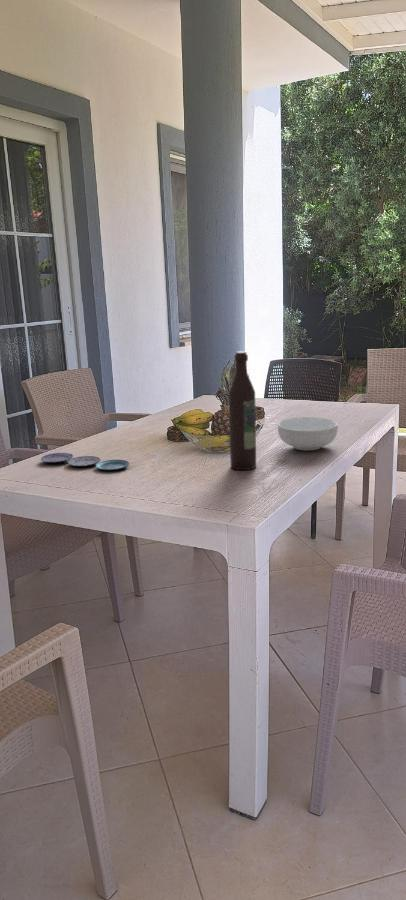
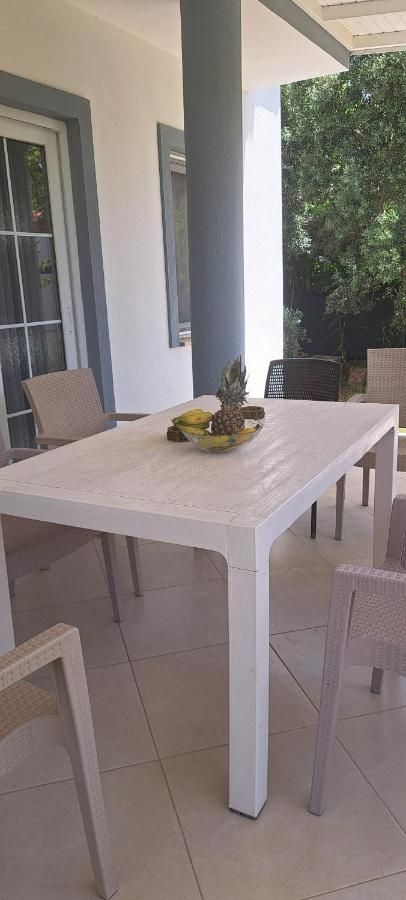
- cereal bowl (307, 435)
- plate (84, 462)
- wine bottle (242, 410)
